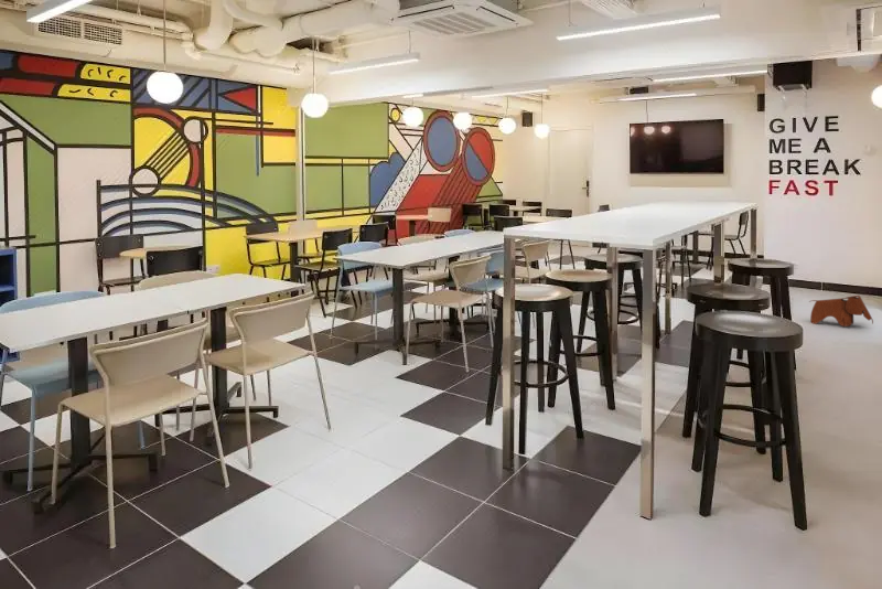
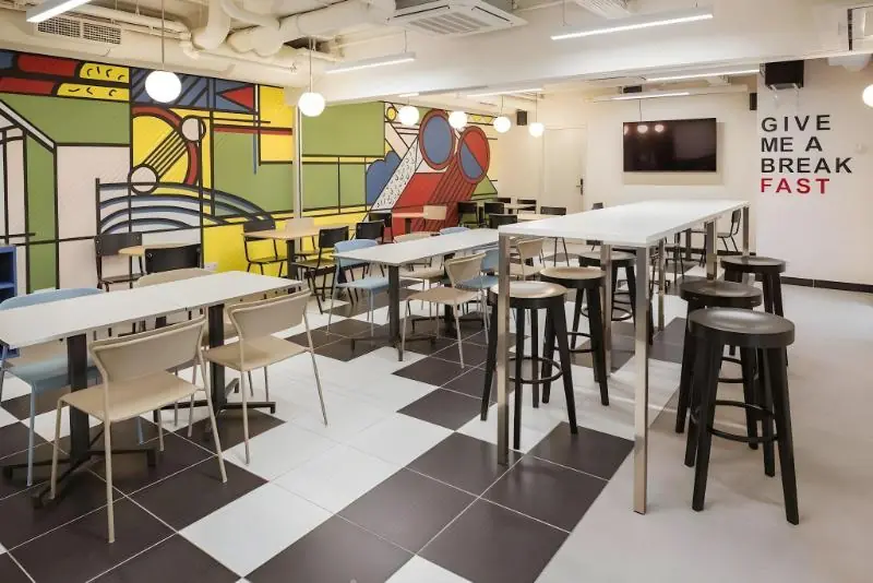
- toy elephant (840, 310)
